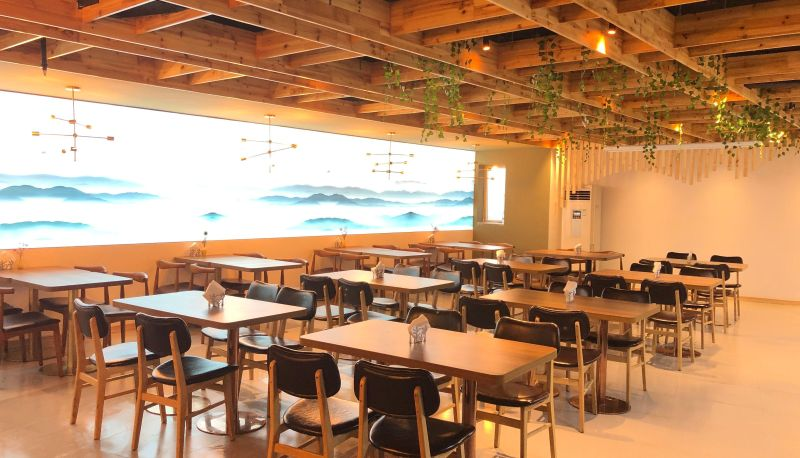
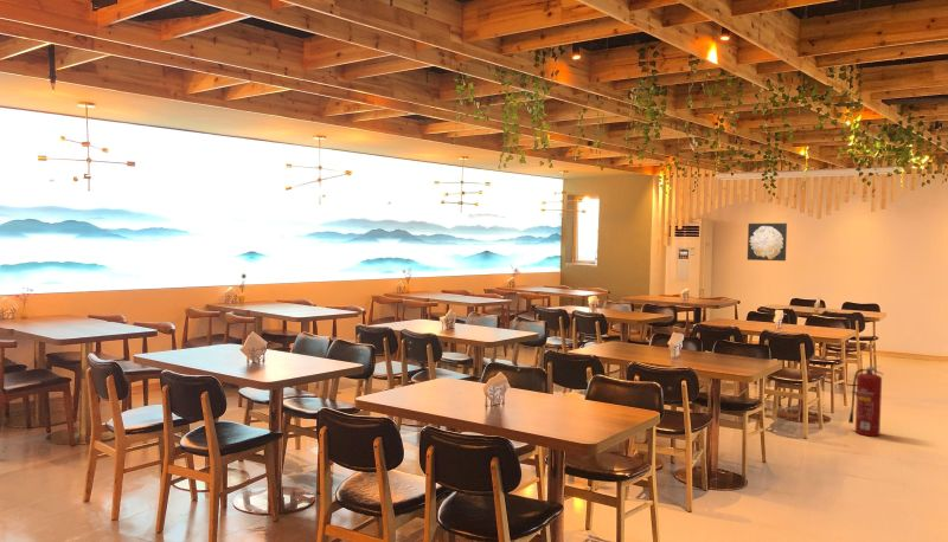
+ wall art (767, 241)
+ fire extinguisher (865, 398)
